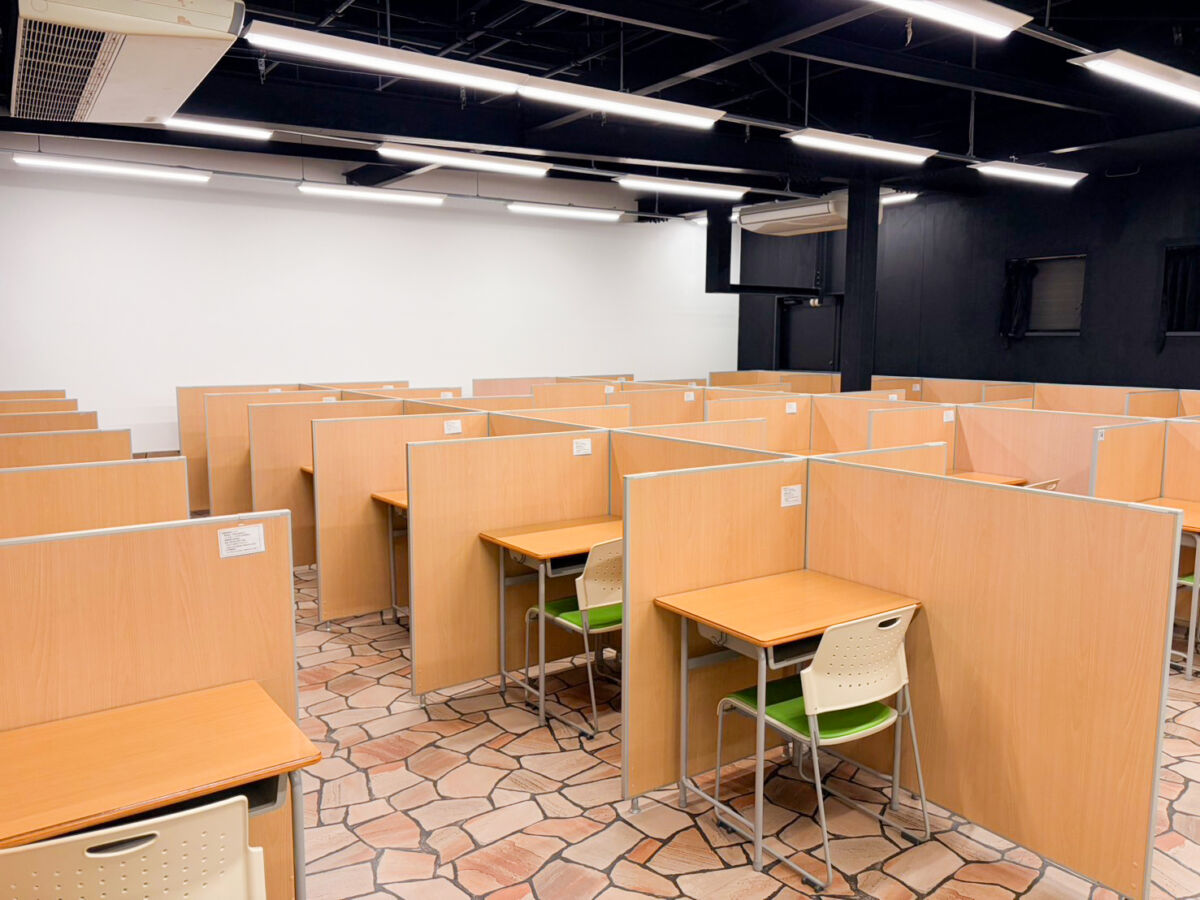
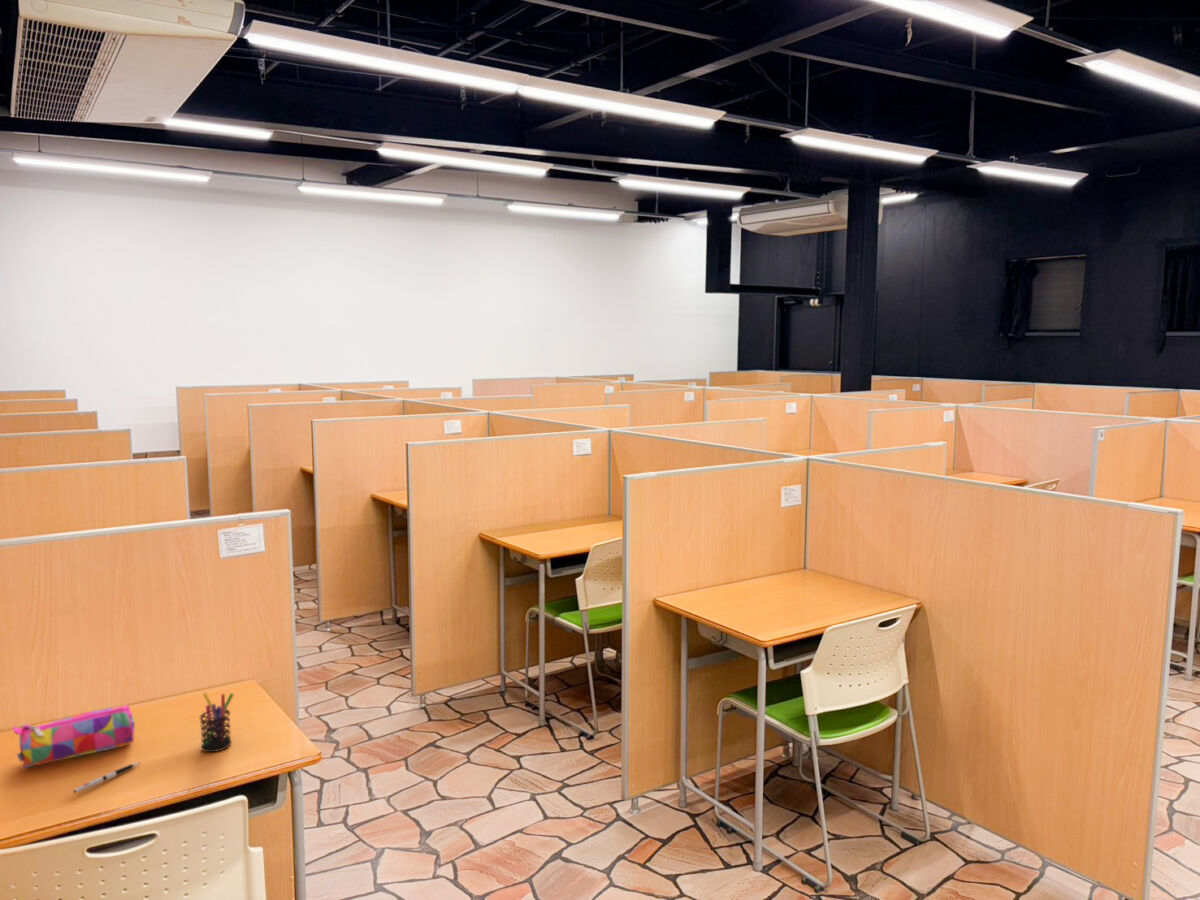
+ pencil case (77, 734)
+ pen holder (219, 717)
+ pen (108, 776)
